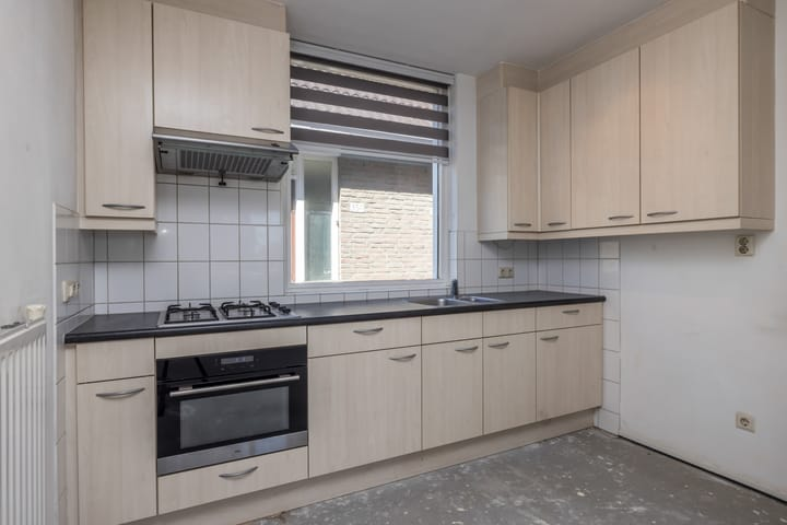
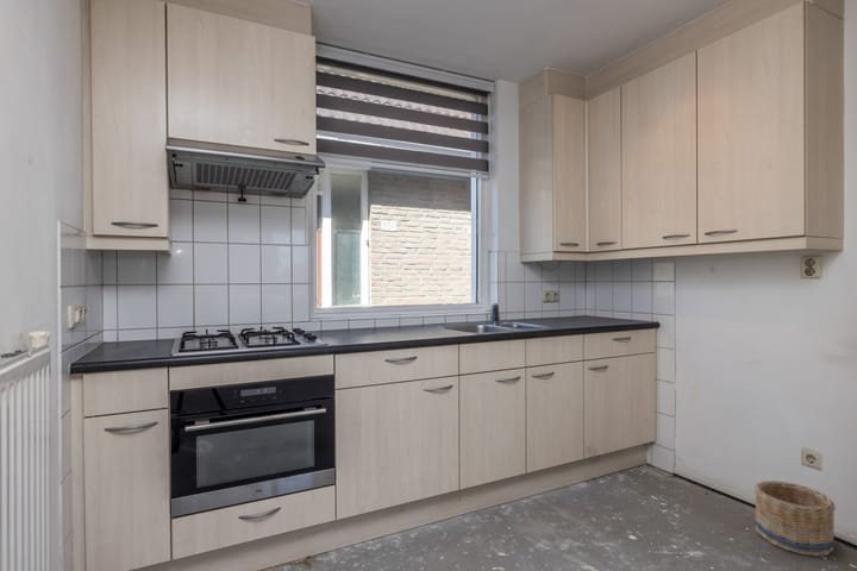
+ basket (793, 515)
